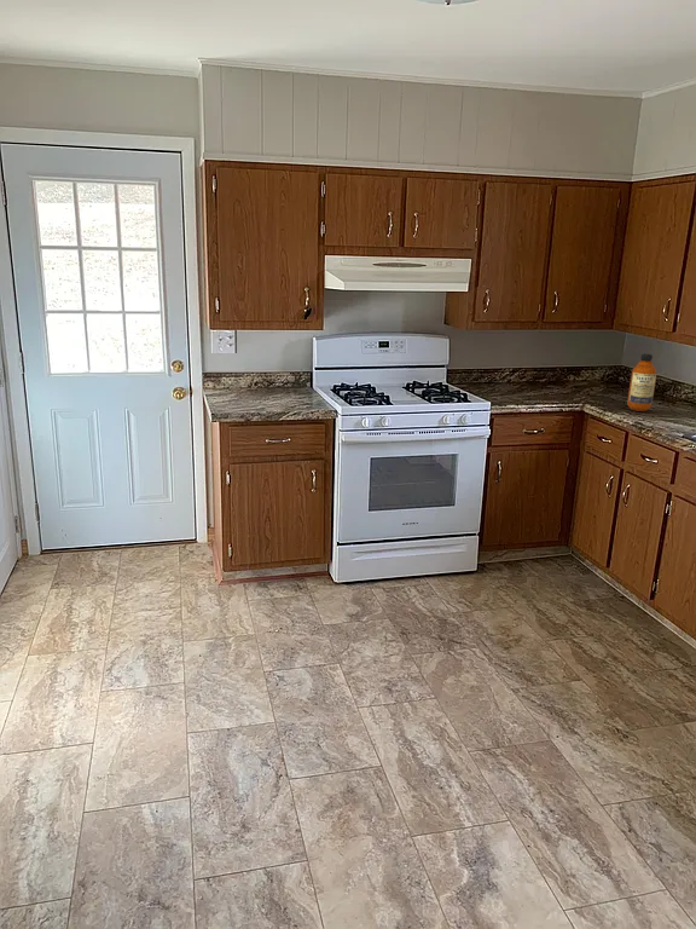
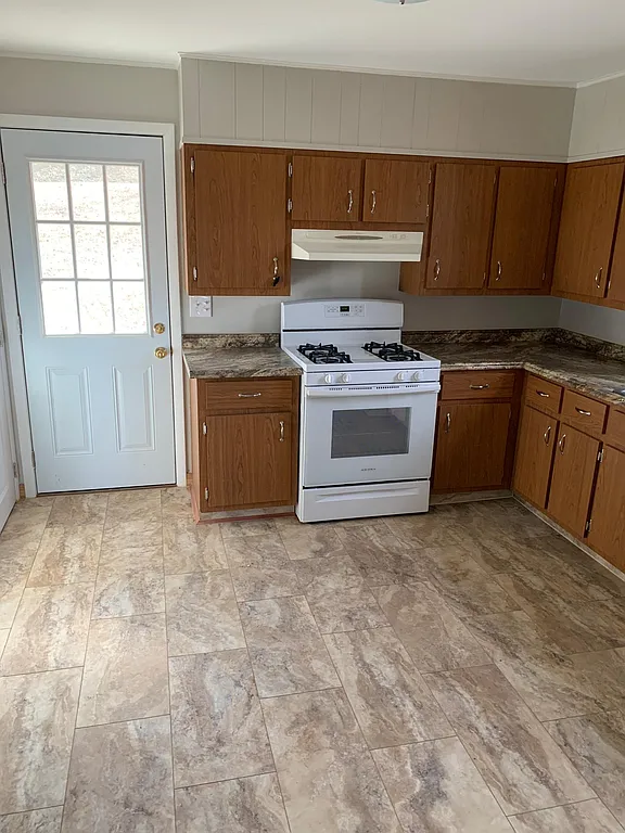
- bottle (642, 382)
